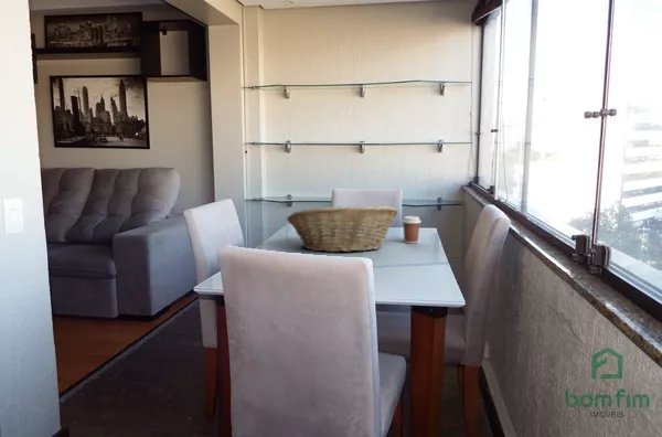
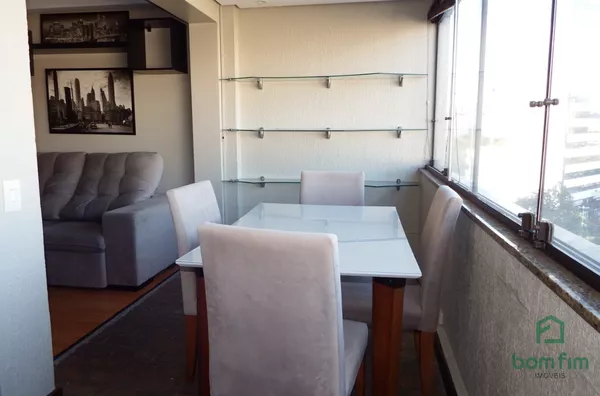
- fruit basket (342, 224)
- coffee cup (410, 230)
